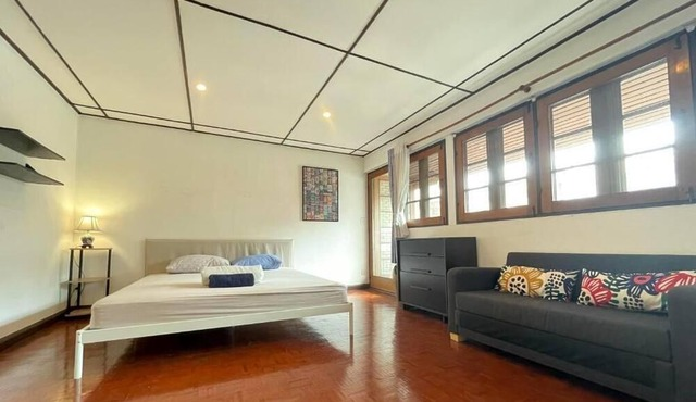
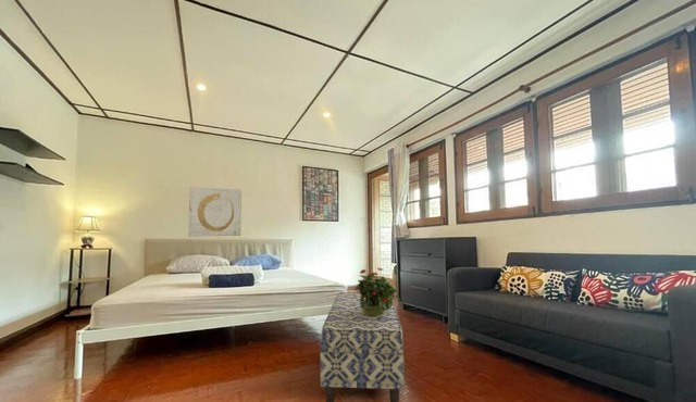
+ wall art (215, 212)
+ bench (363, 340)
+ potted plant (377, 290)
